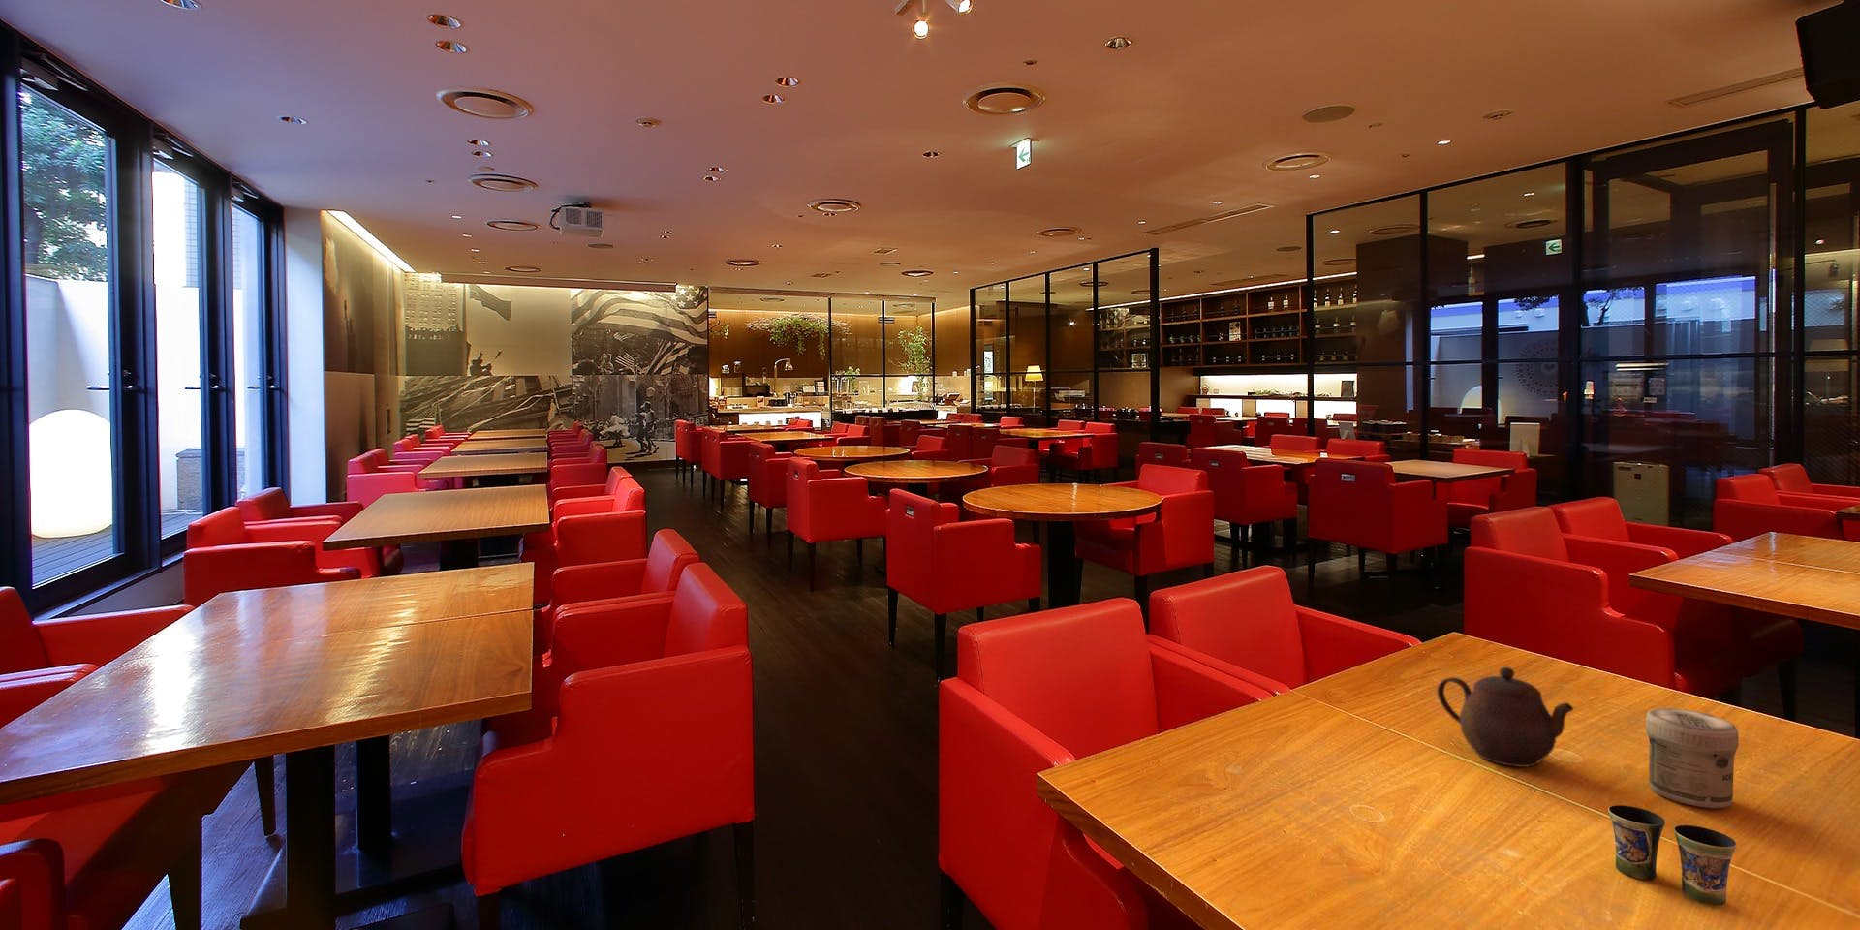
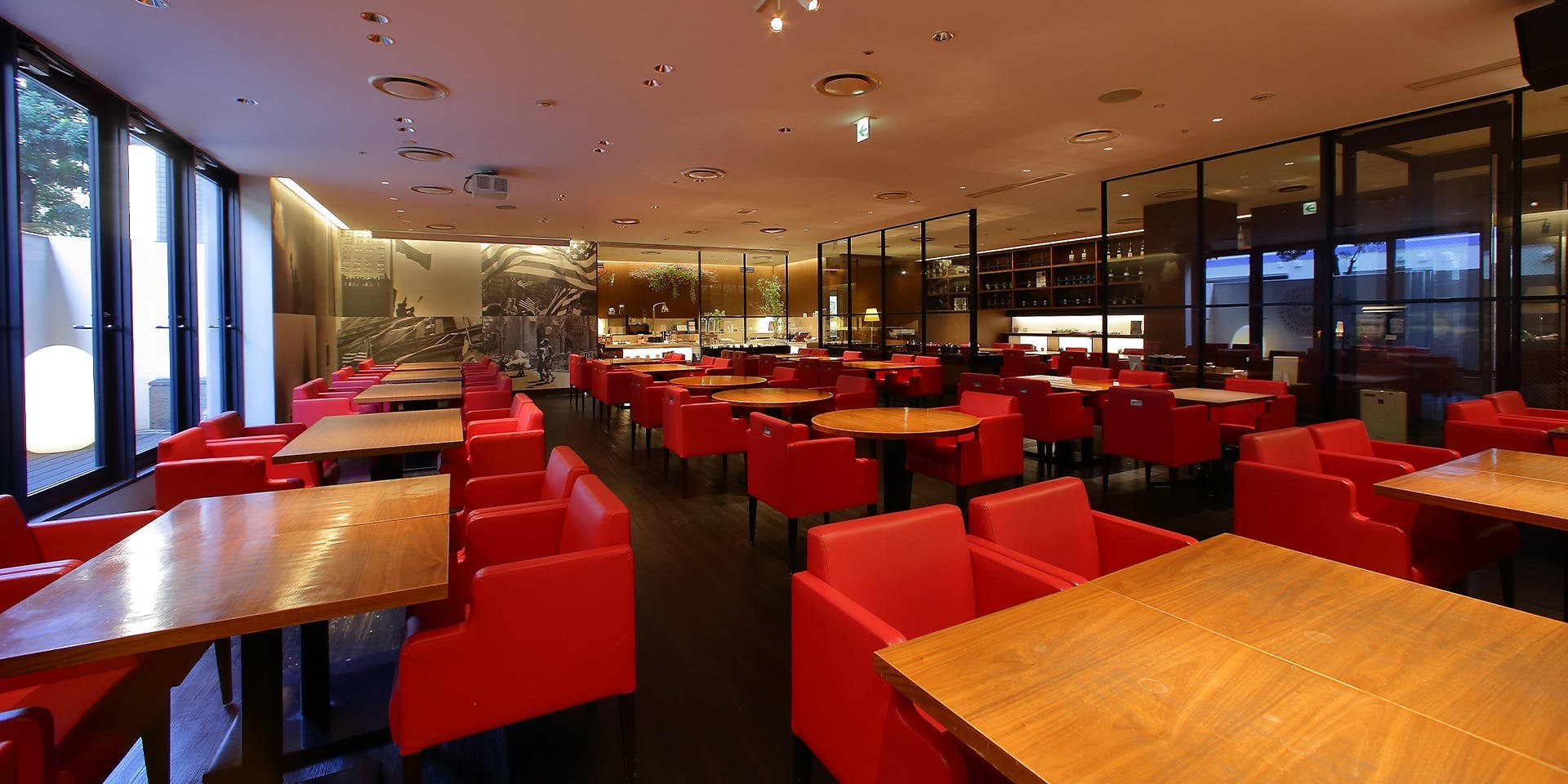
- jar (1690, 757)
- teapot (1501, 711)
- cup (1679, 849)
